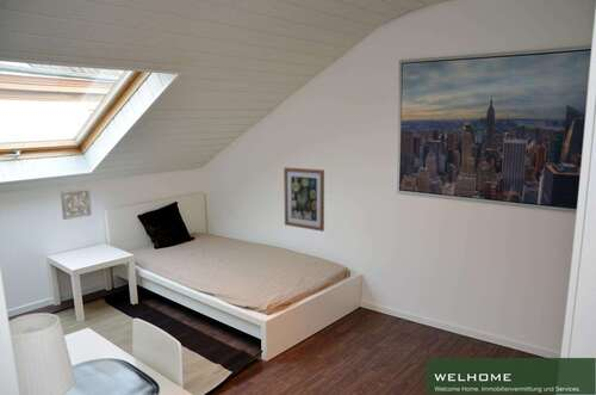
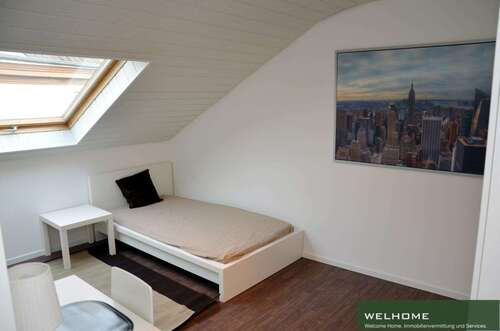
- wall ornament (76, 204)
- wall art (303, 198)
